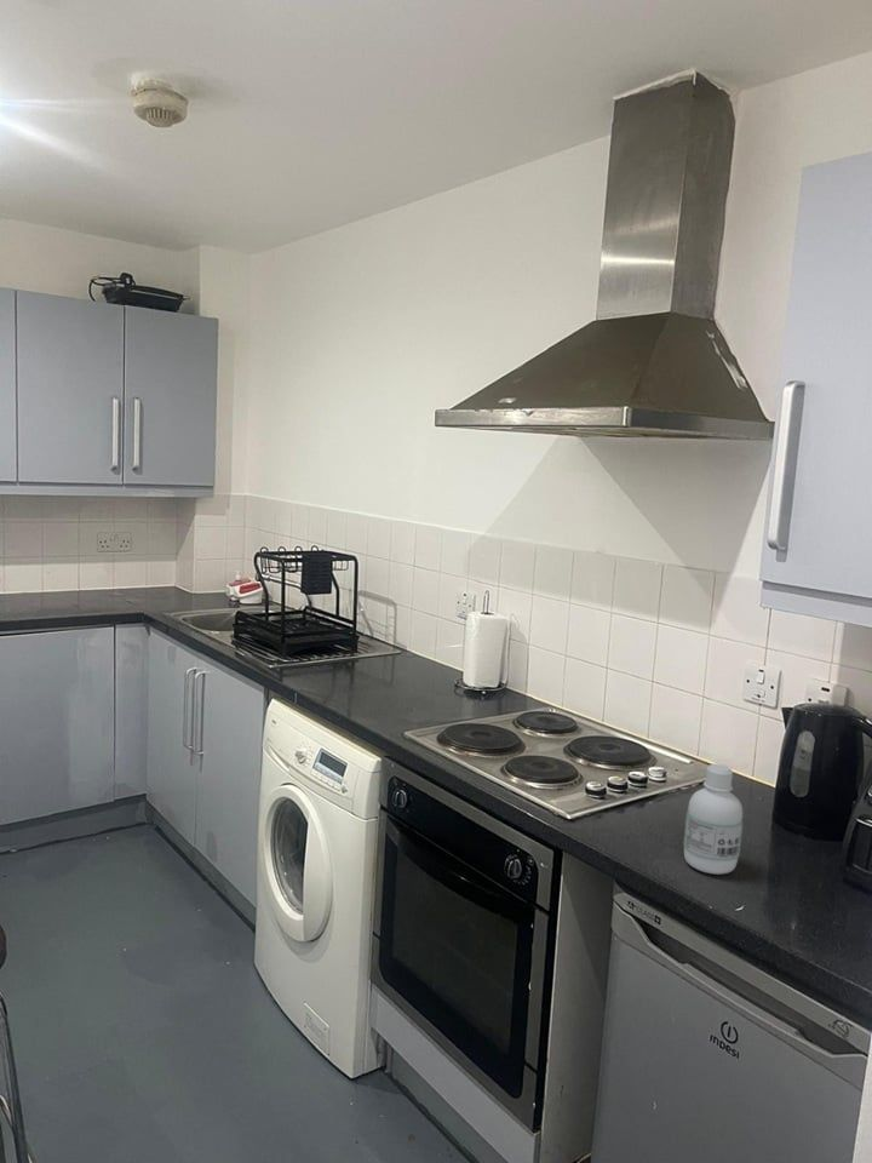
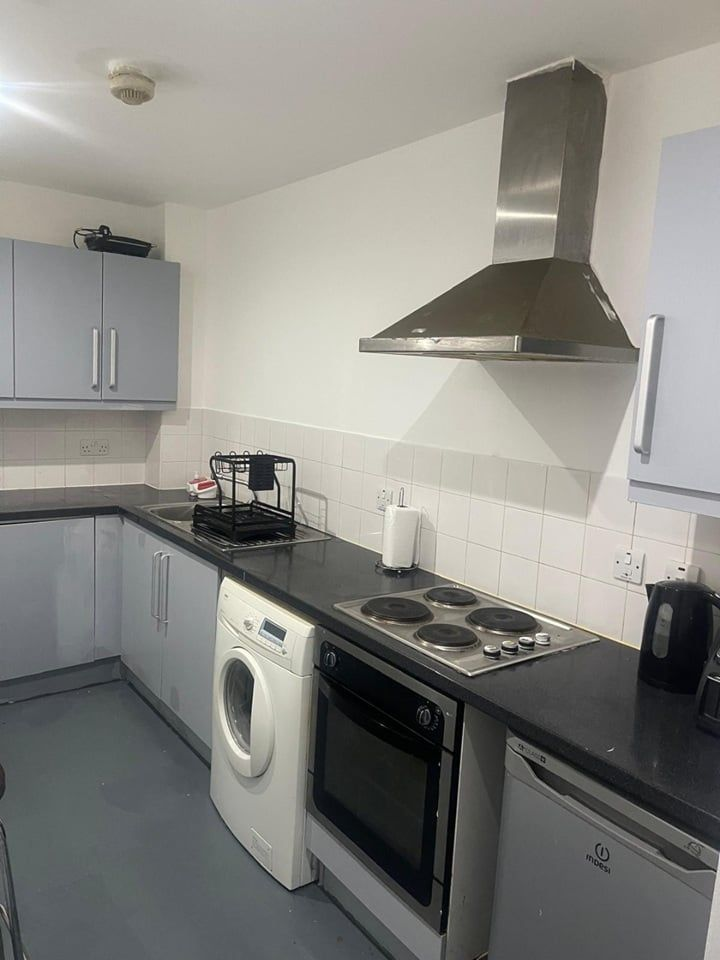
- bottle (715, 817)
